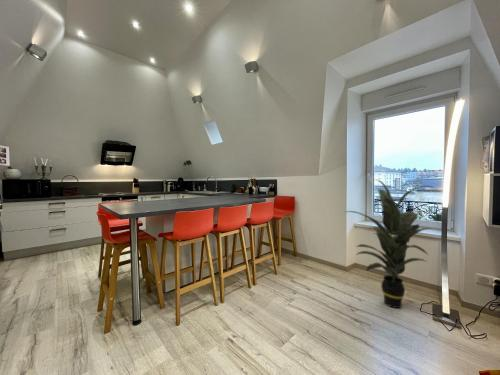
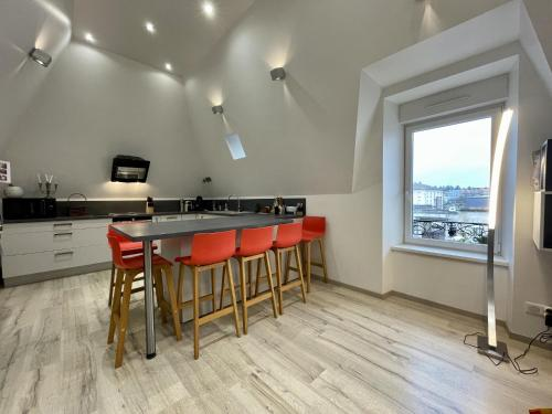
- indoor plant (389, 240)
